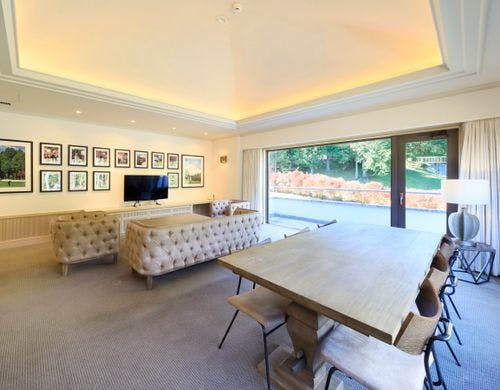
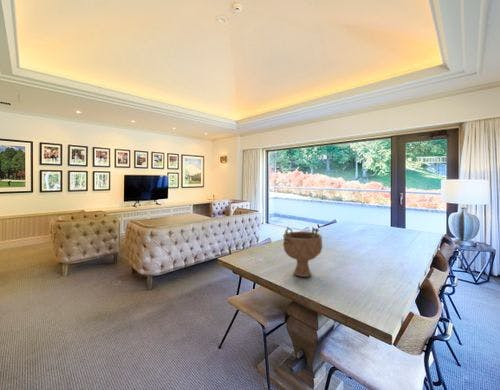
+ decorative bowl (301, 251)
